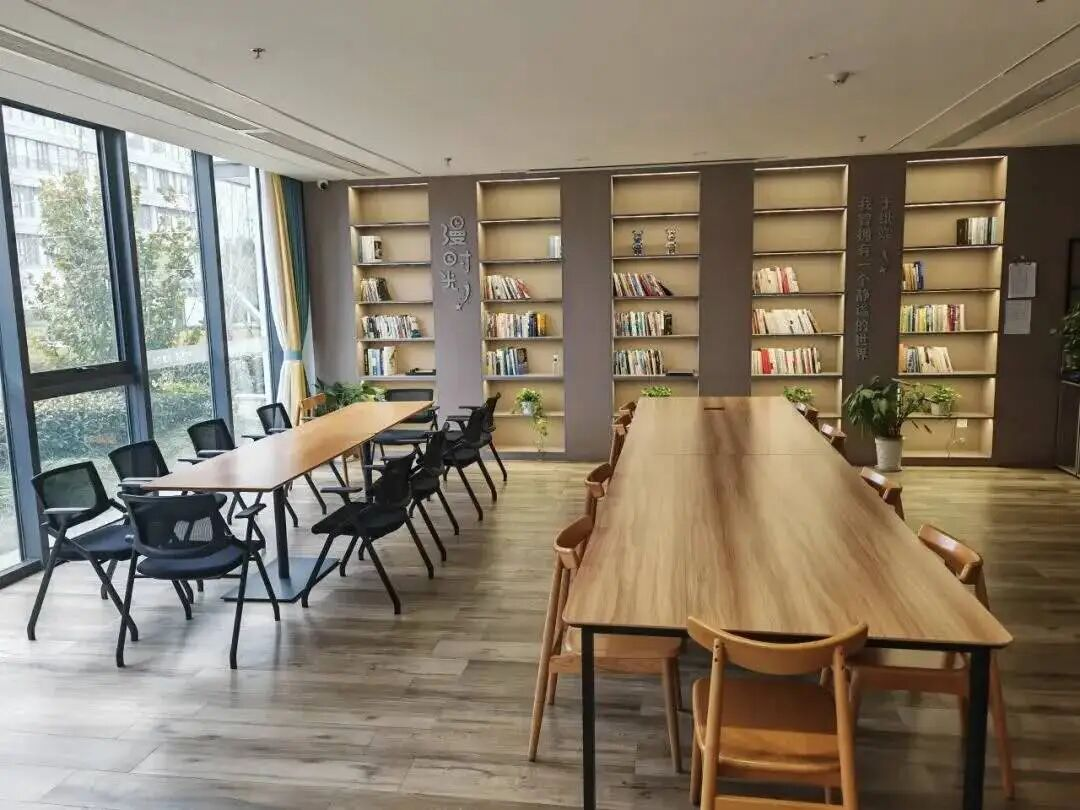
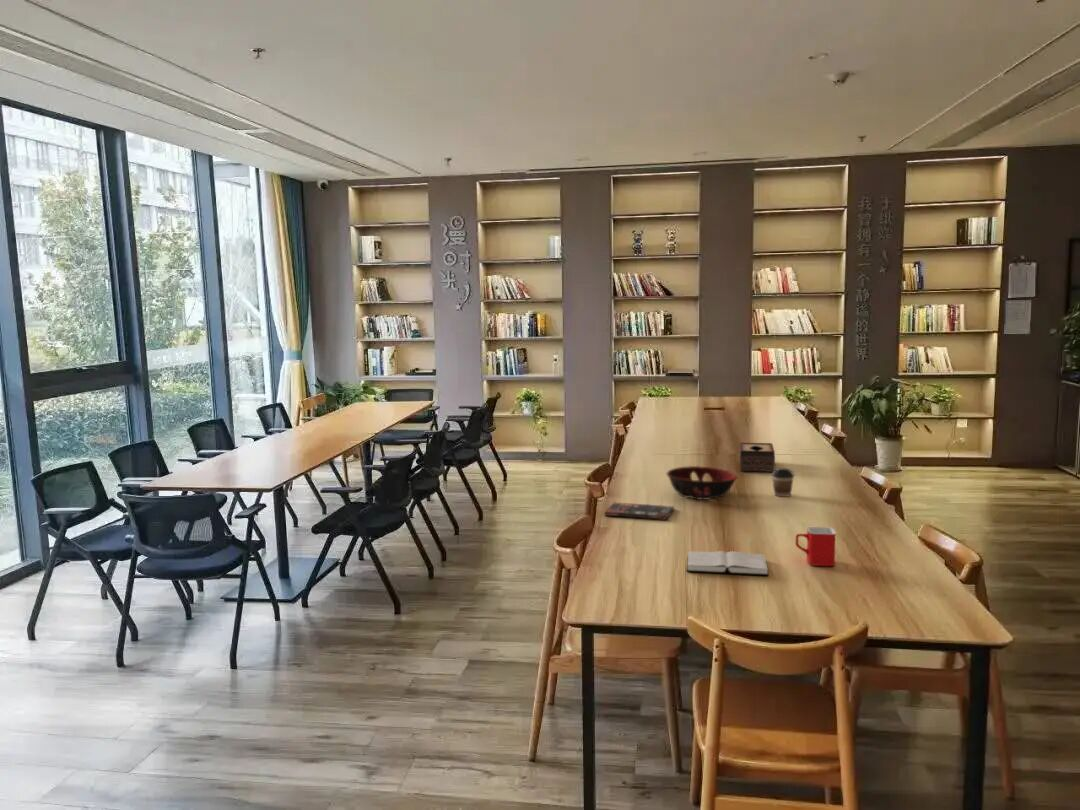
+ tissue box (756, 456)
+ mug (814, 546)
+ hardback book (726, 561)
+ coffee cup (782, 481)
+ book (639, 510)
+ decorative bowl (701, 484)
